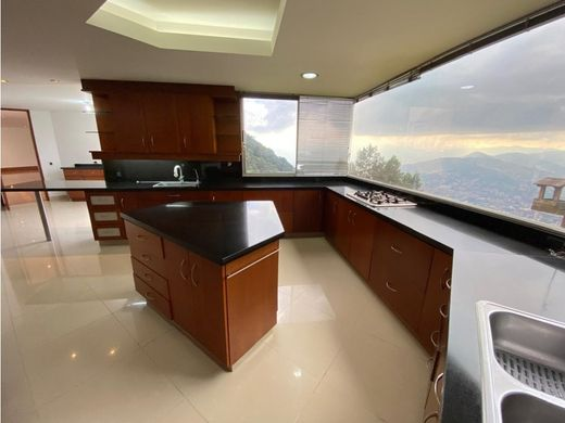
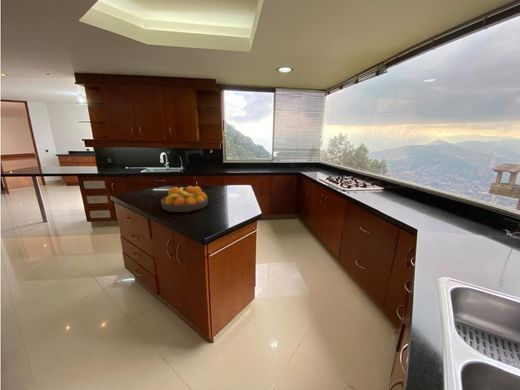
+ fruit bowl (184, 195)
